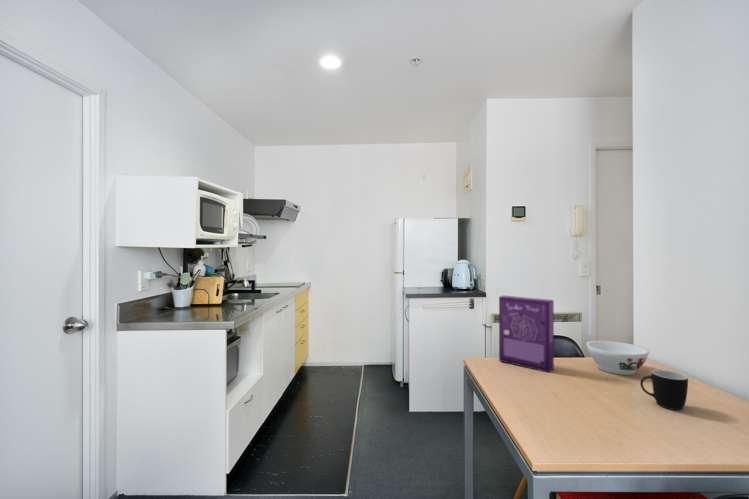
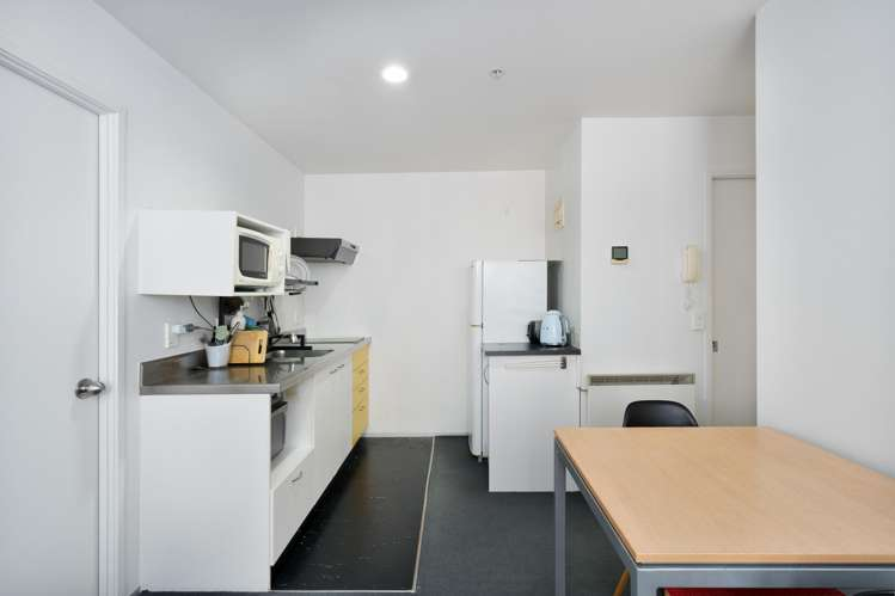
- cereal box (525, 331)
- bowl (616, 358)
- mug (663, 388)
